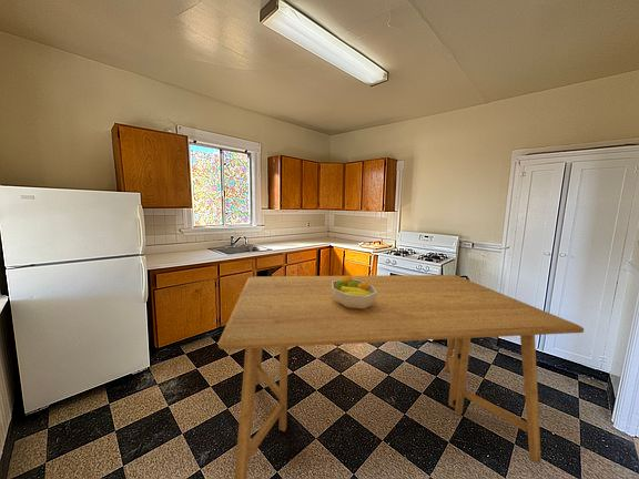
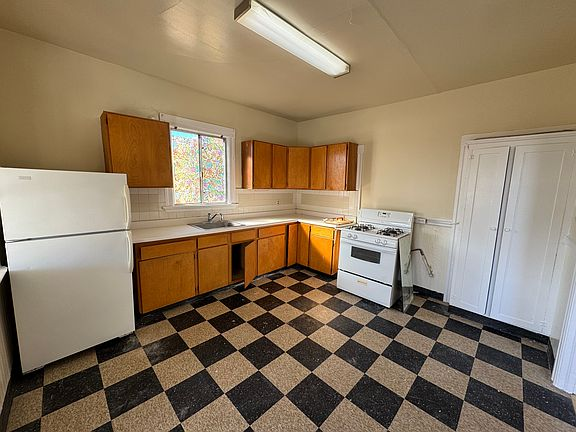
- fruit bowl (353, 289)
- dining table (376, 342)
